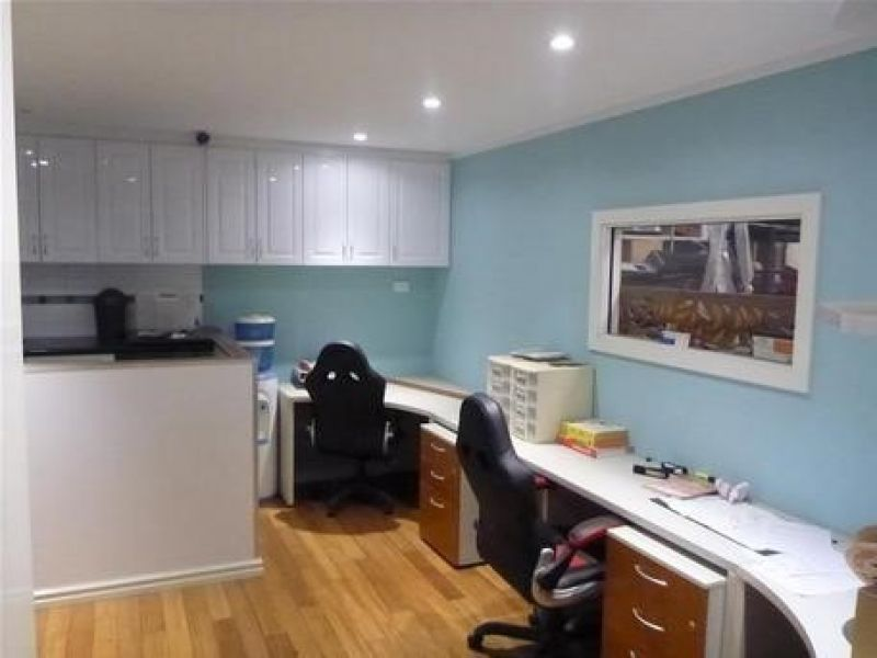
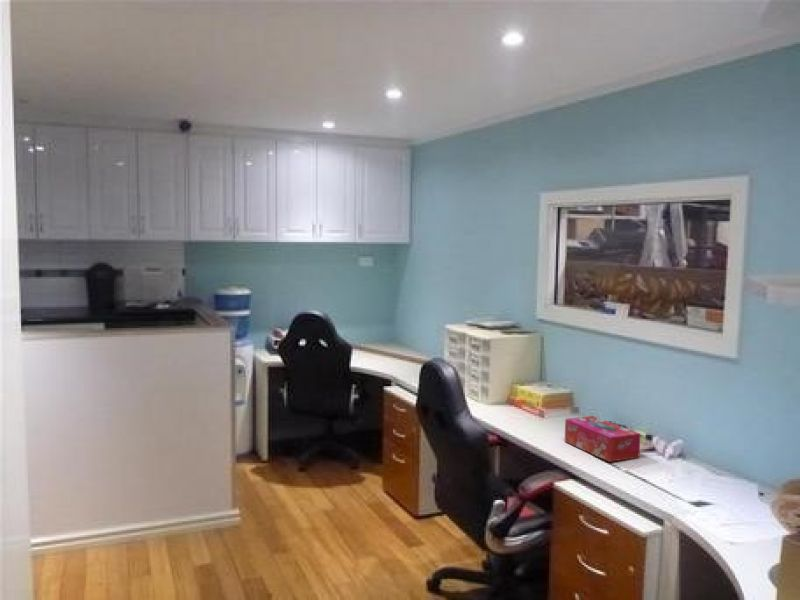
+ tissue box (601, 437)
